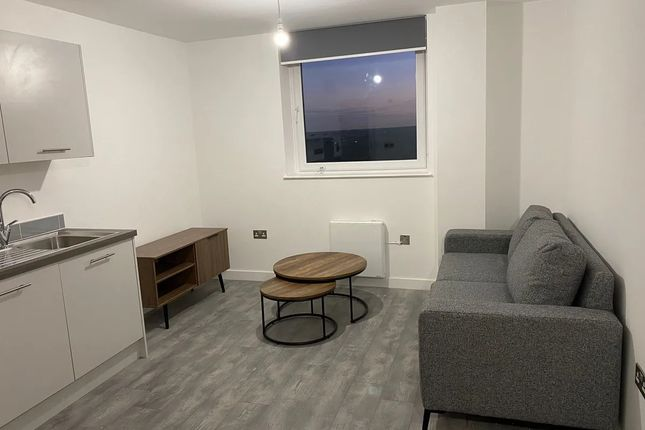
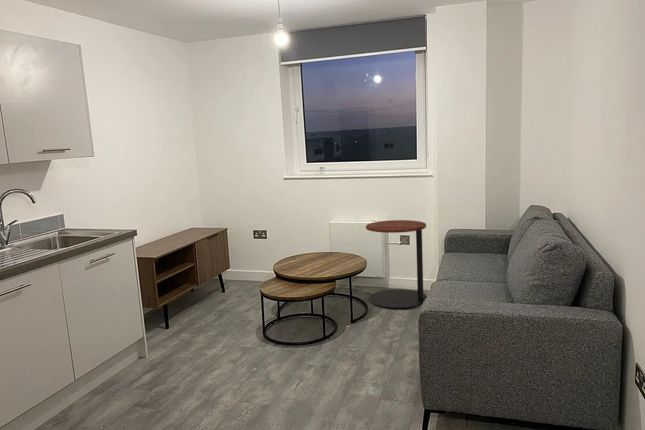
+ side table (417, 262)
